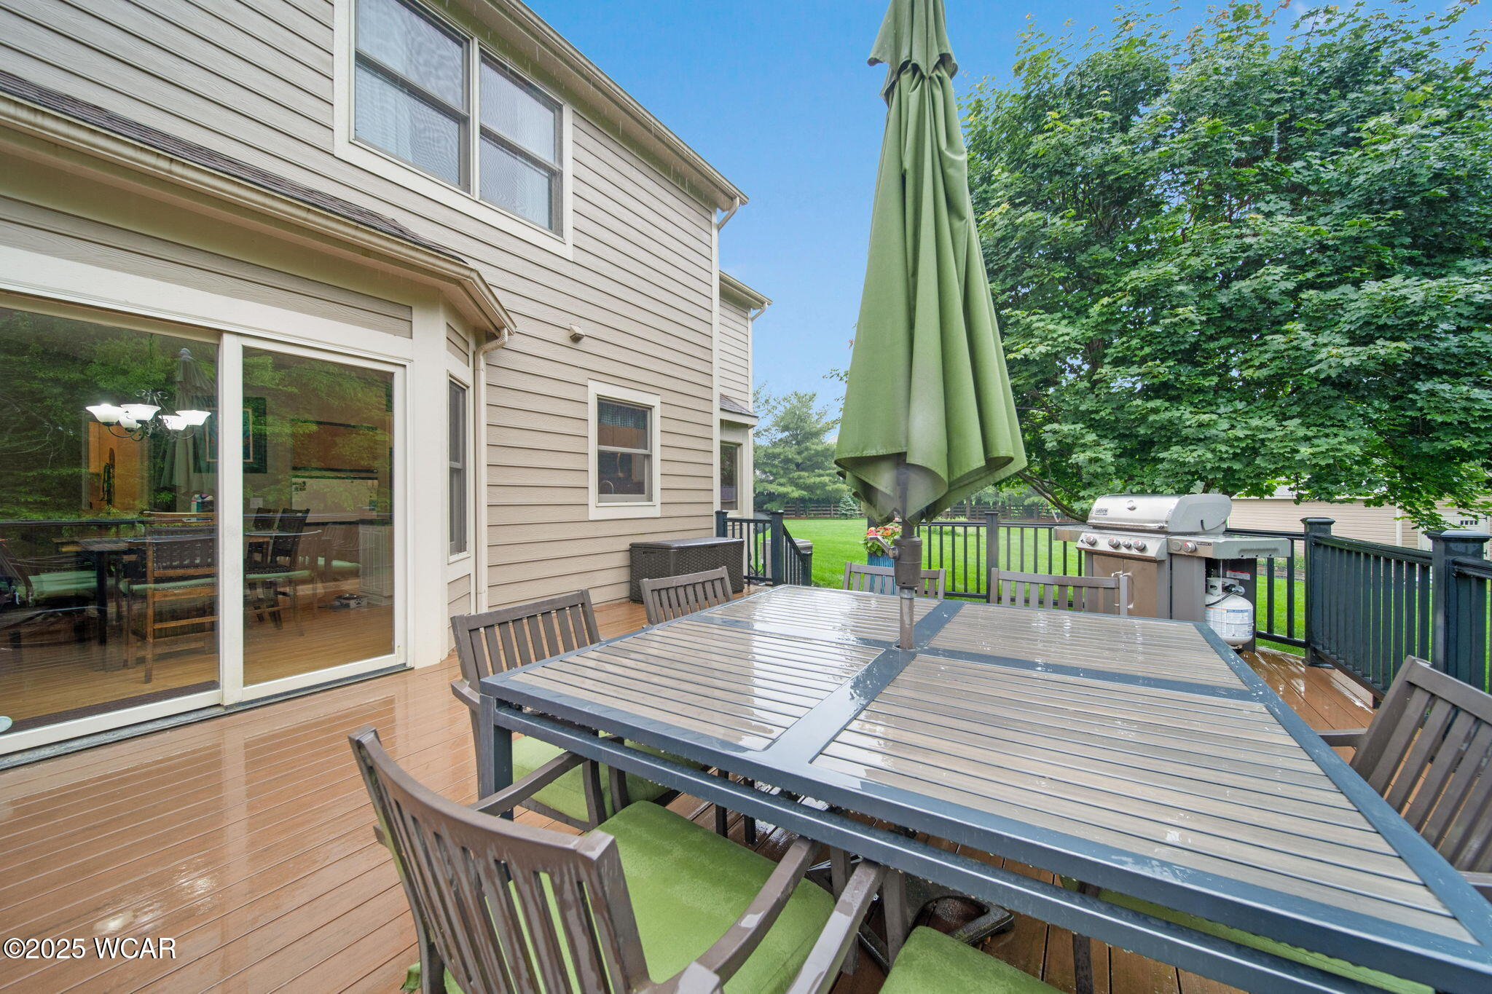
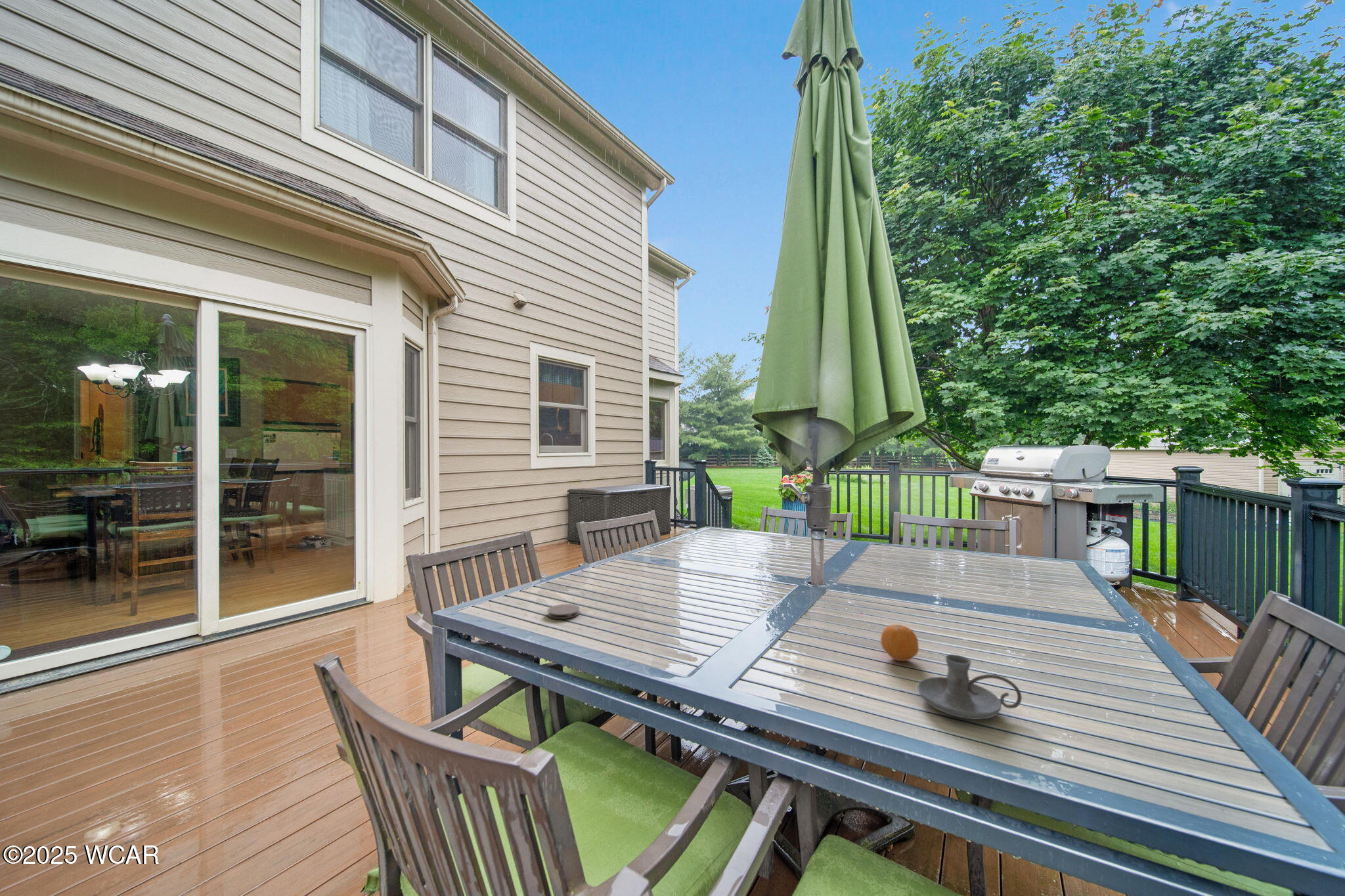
+ fruit (899, 642)
+ coaster (563, 611)
+ candle holder (967, 684)
